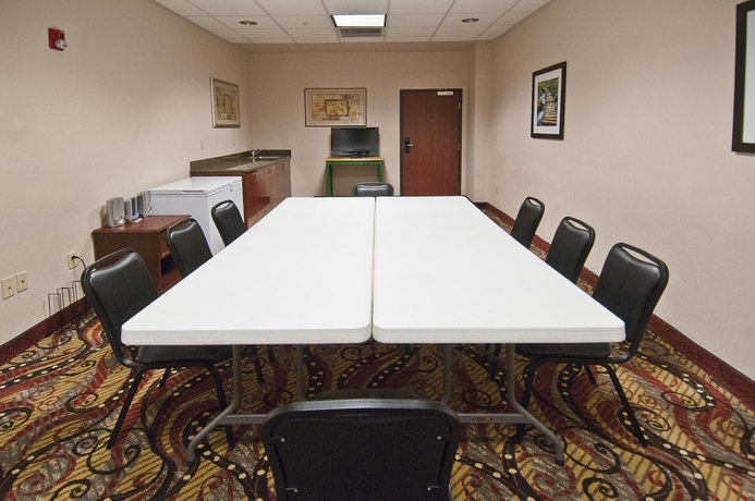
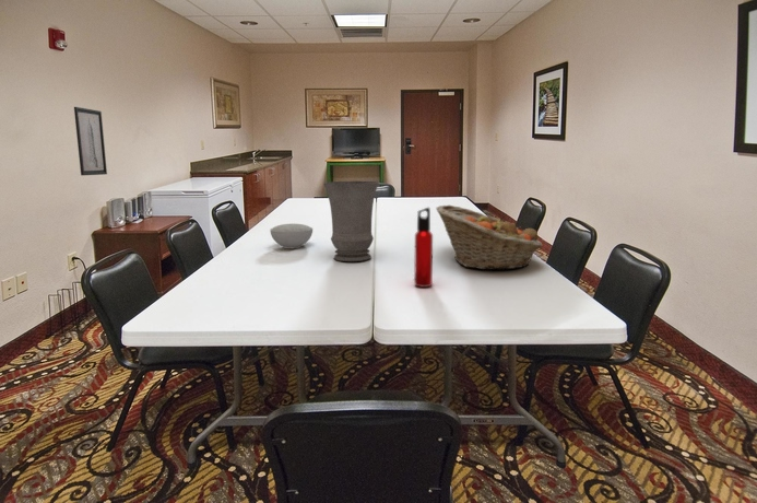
+ fruit basket (487, 234)
+ water bottle (423, 246)
+ vase (352, 220)
+ wall art (91, 142)
+ bowl (292, 235)
